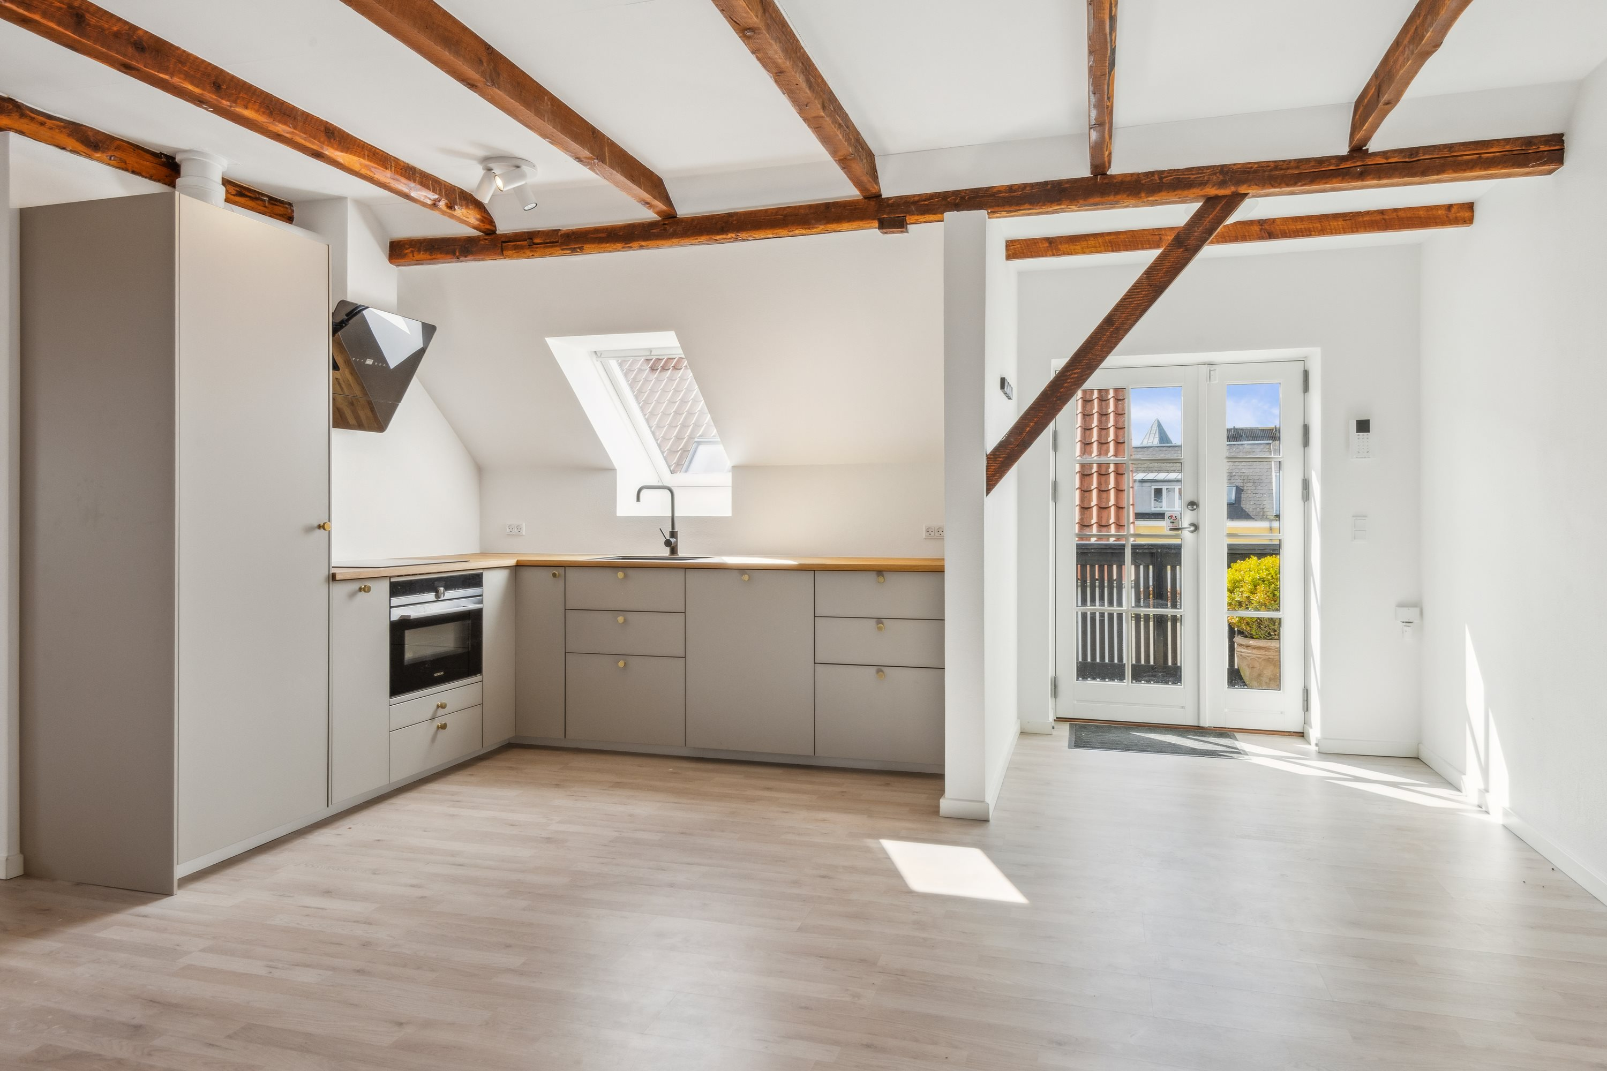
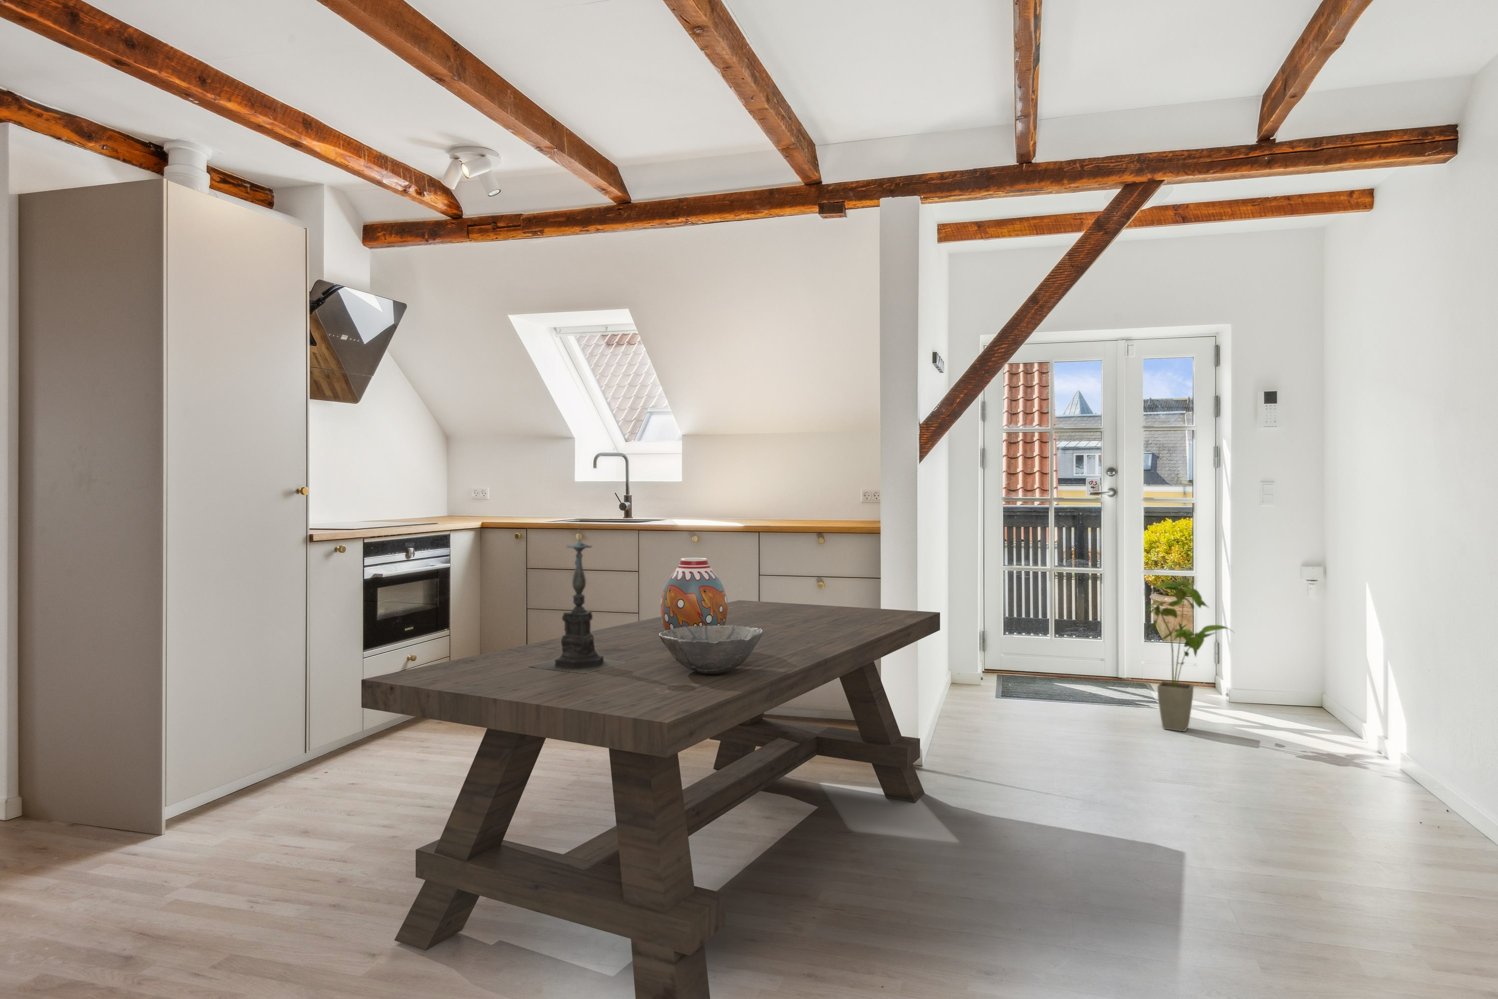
+ house plant (1186, 656)
+ dining table (719, 745)
+ bowl (711, 650)
+ candle holder (577, 594)
+ vase (694, 603)
